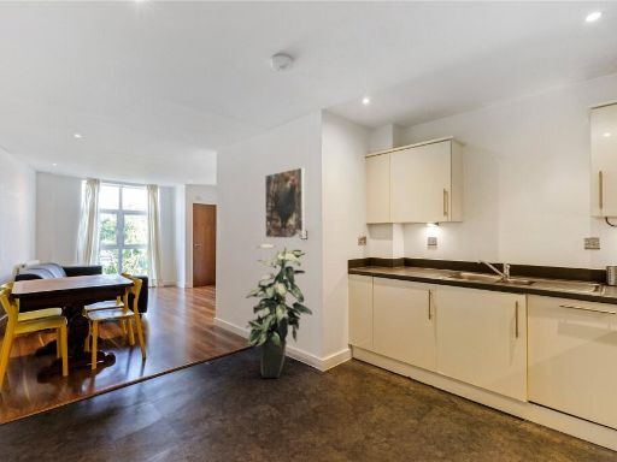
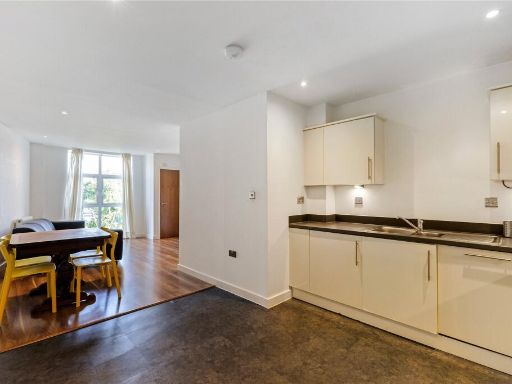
- indoor plant (275, 308)
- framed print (283, 205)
